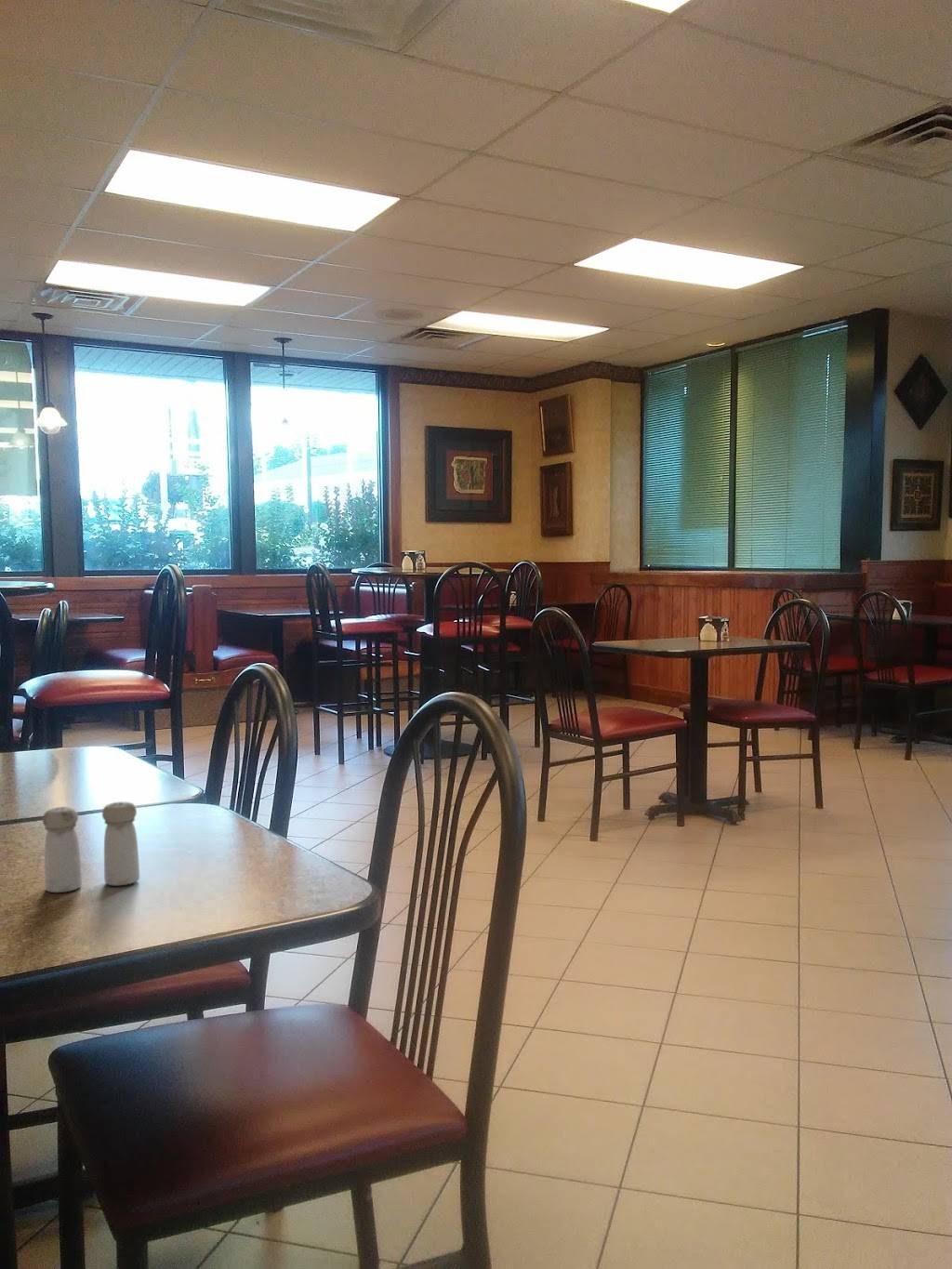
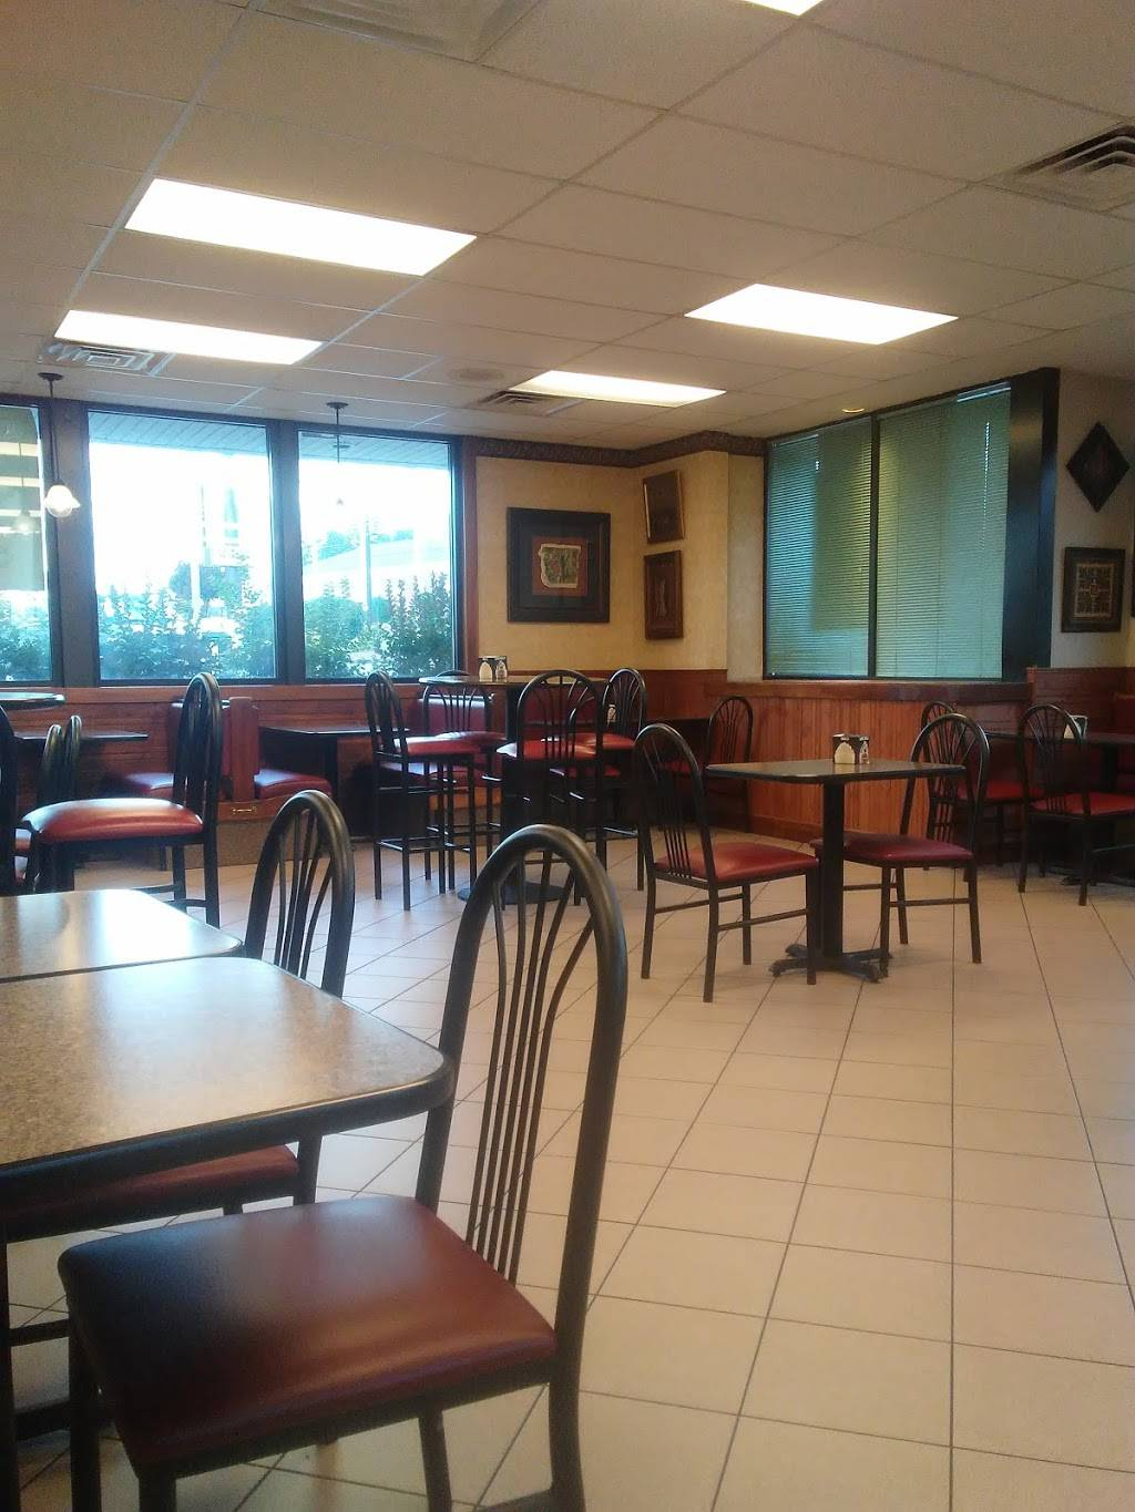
- salt and pepper shaker (79, 849)
